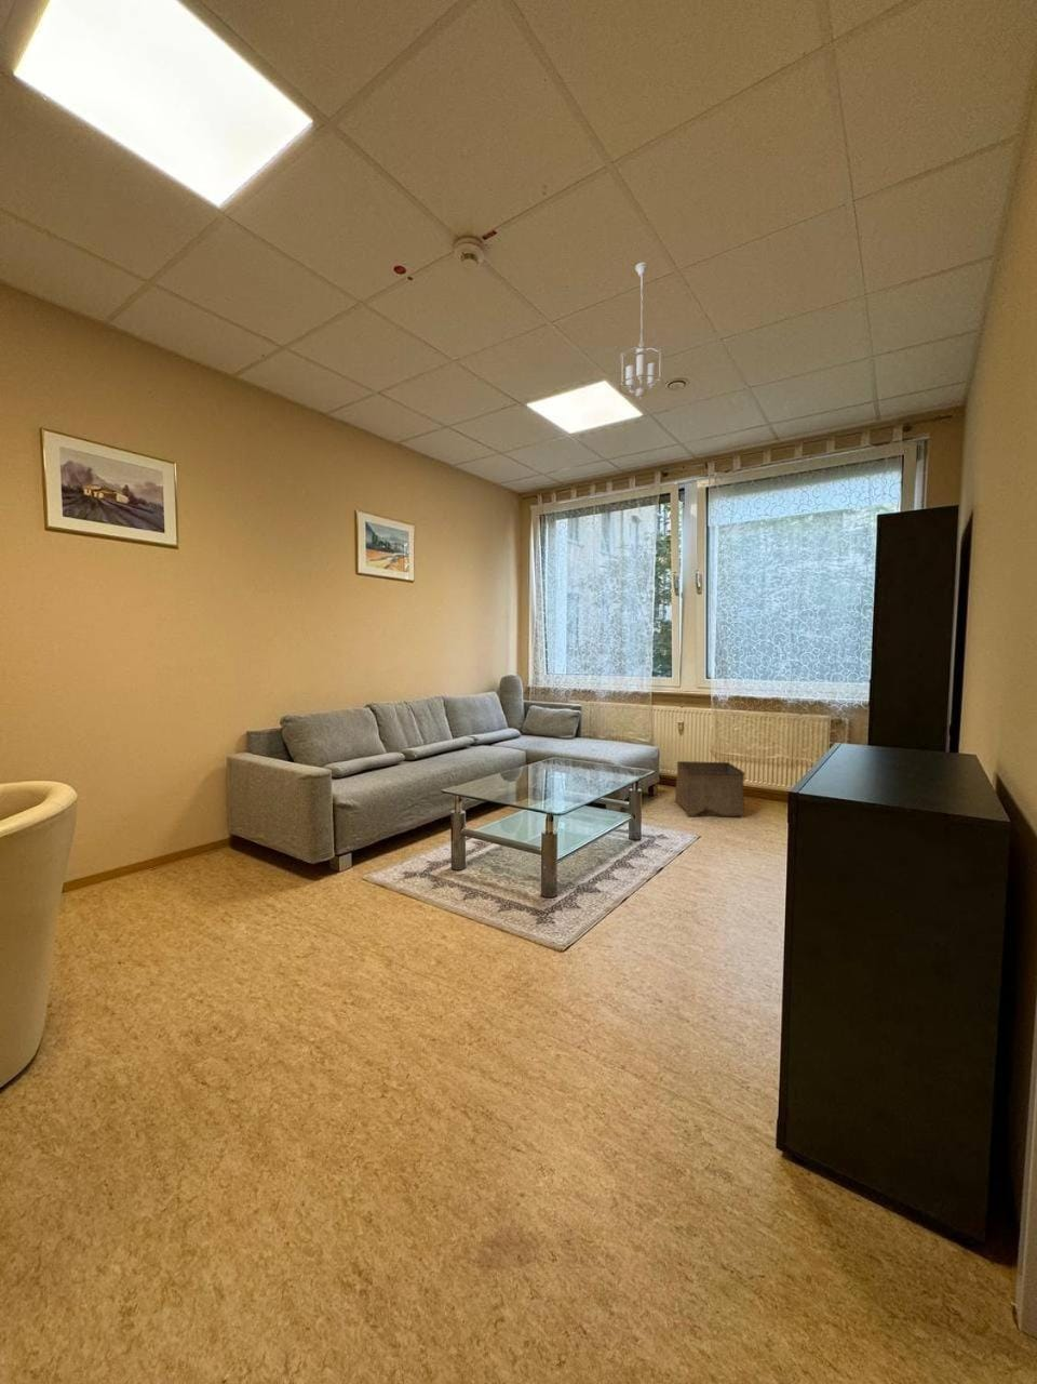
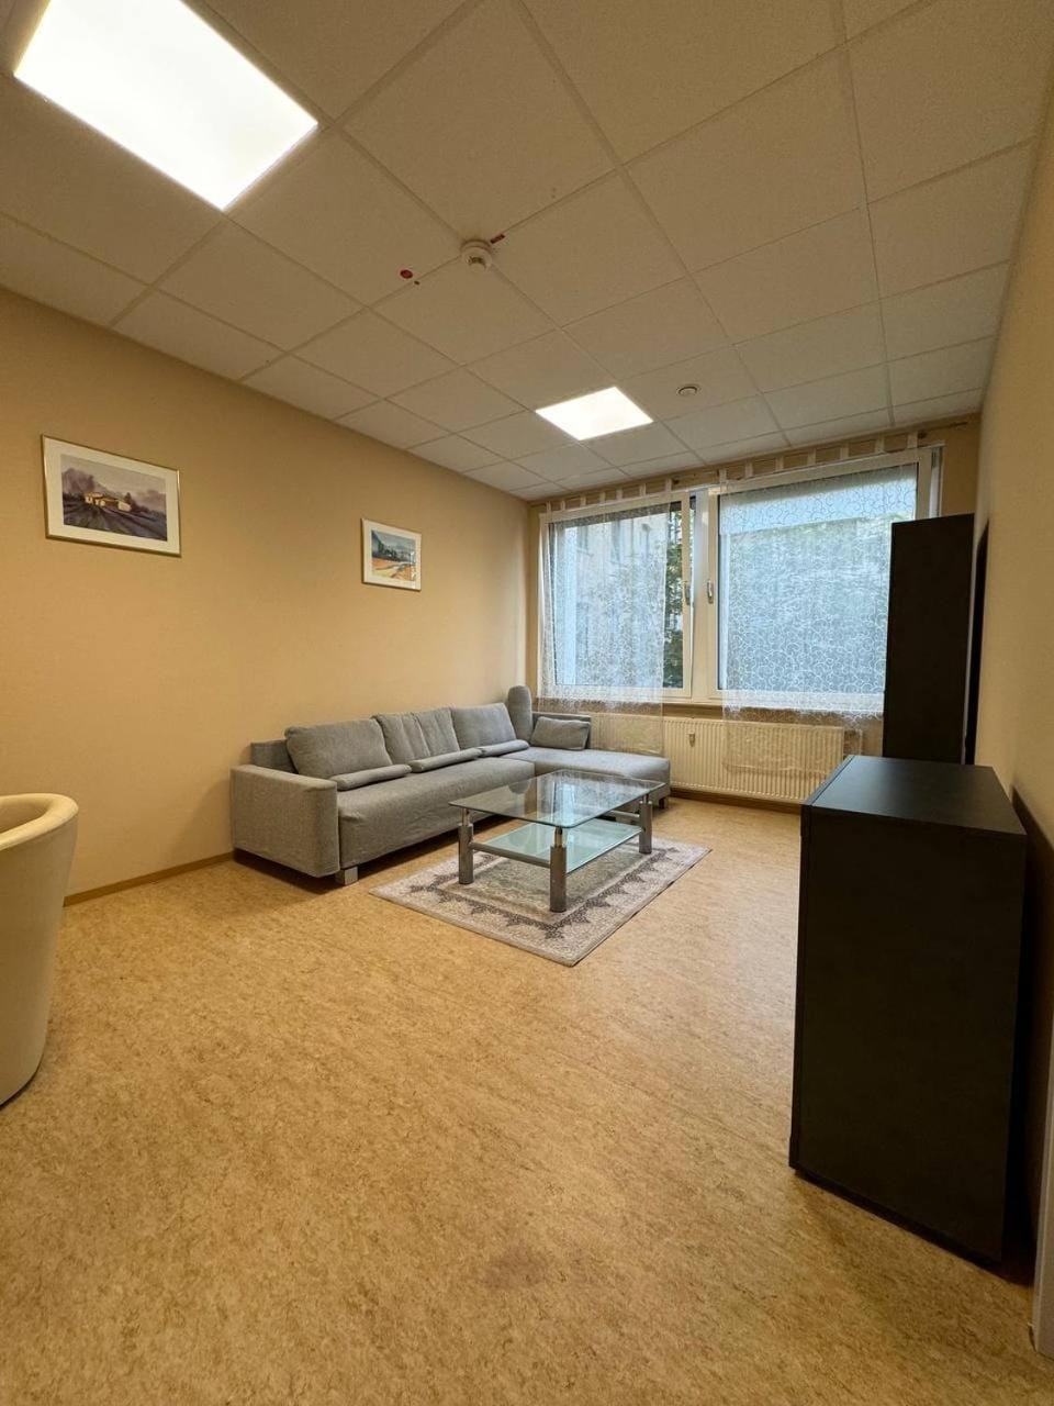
- storage bin (708, 787)
- pendant light (640, 333)
